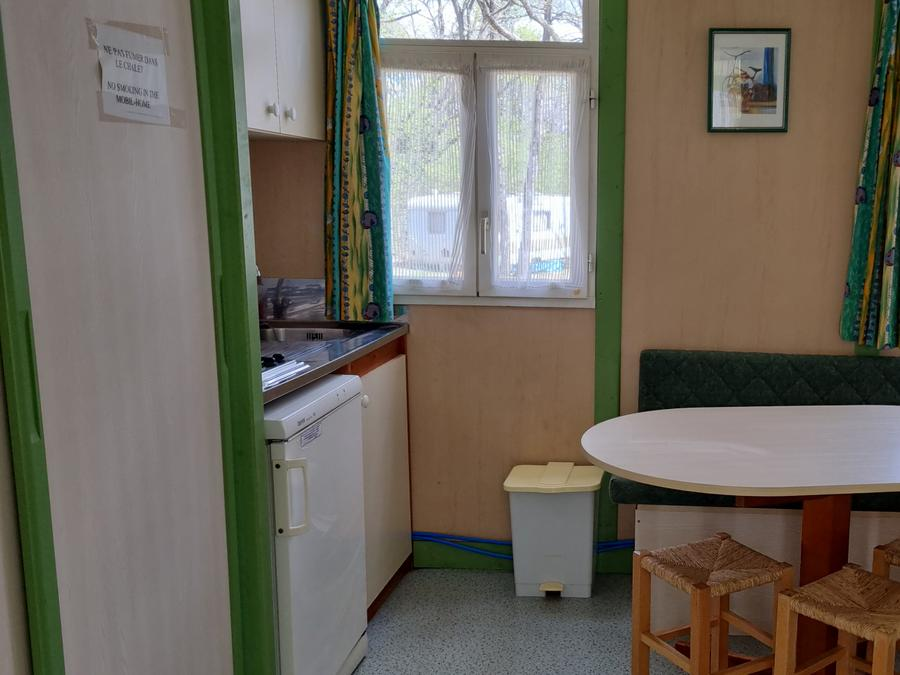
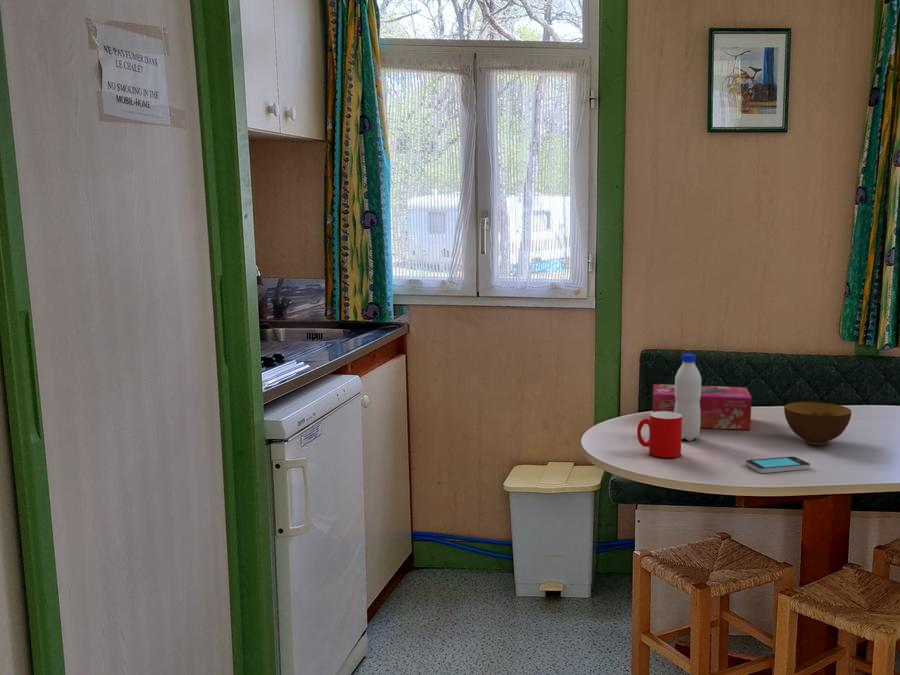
+ smartphone (777, 464)
+ bowl (816, 425)
+ tissue box (700, 406)
+ water bottle (687, 396)
+ cup (658, 433)
